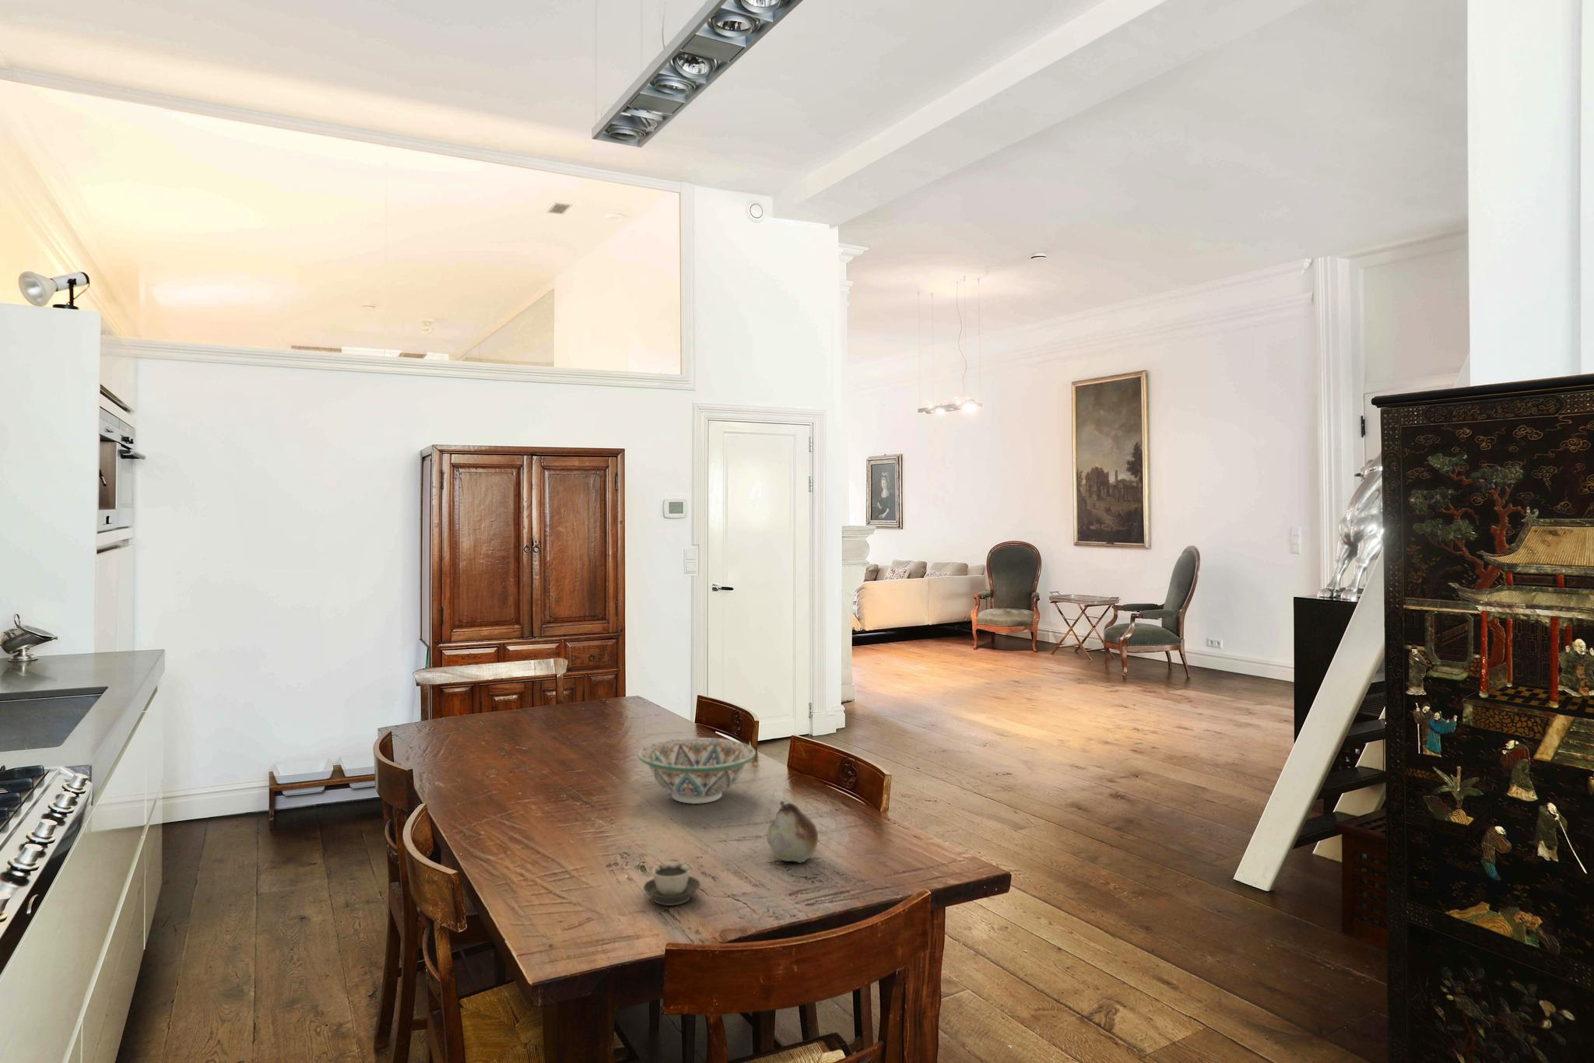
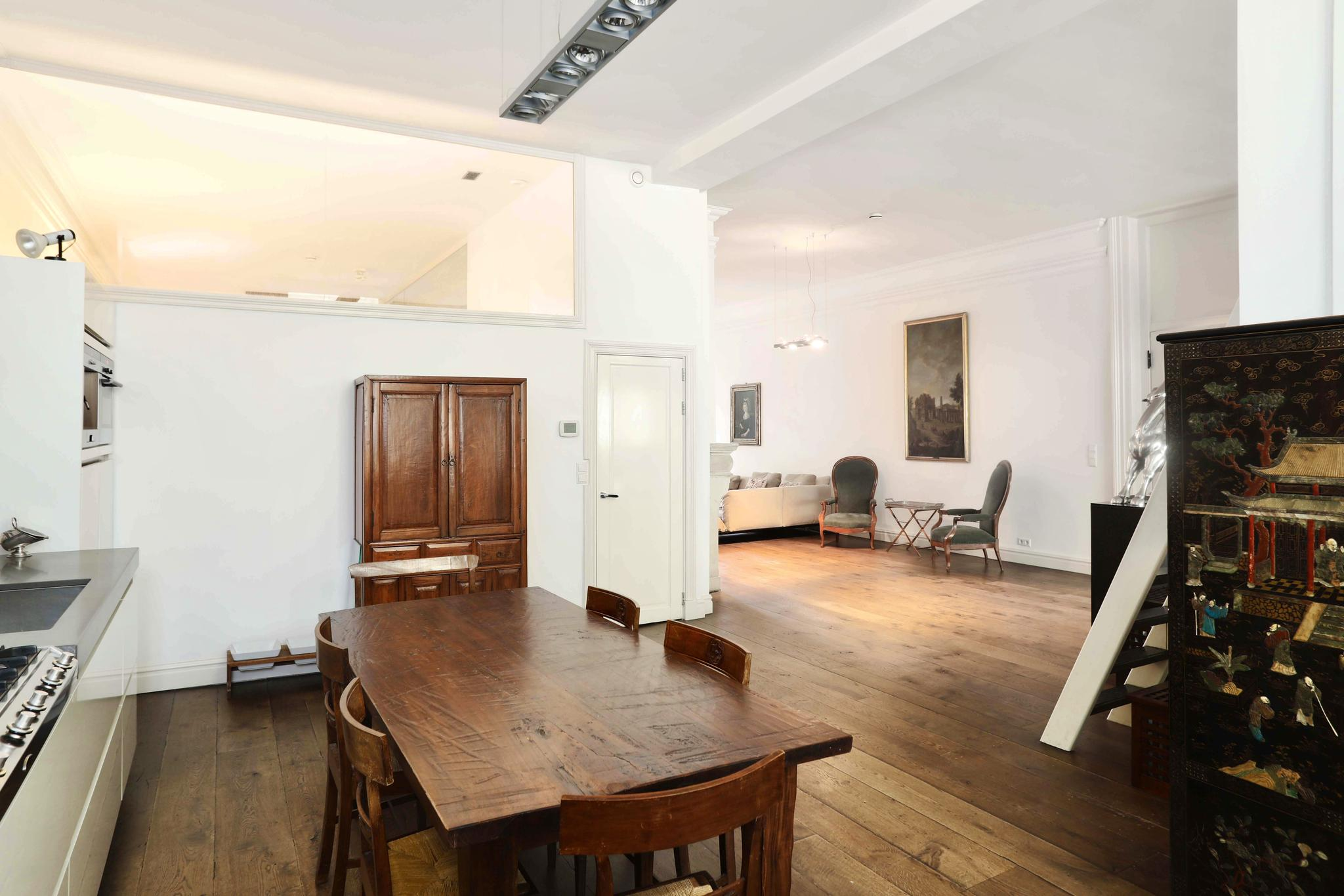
- cup (671, 883)
- decorative bowl (697, 774)
- fruit (793, 828)
